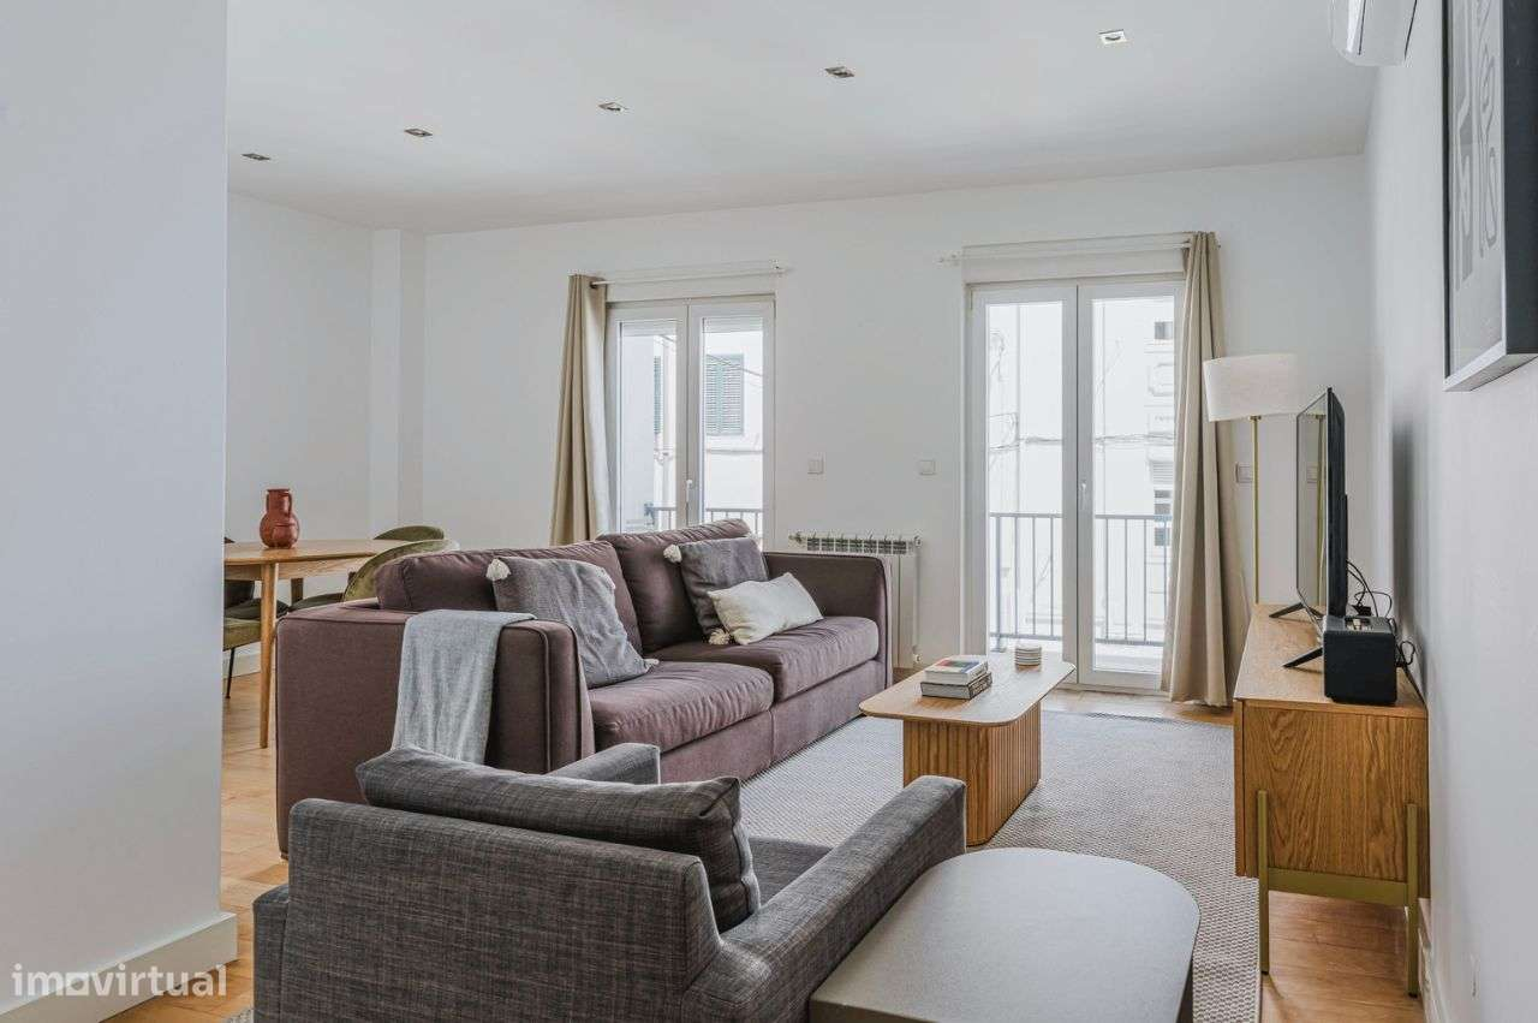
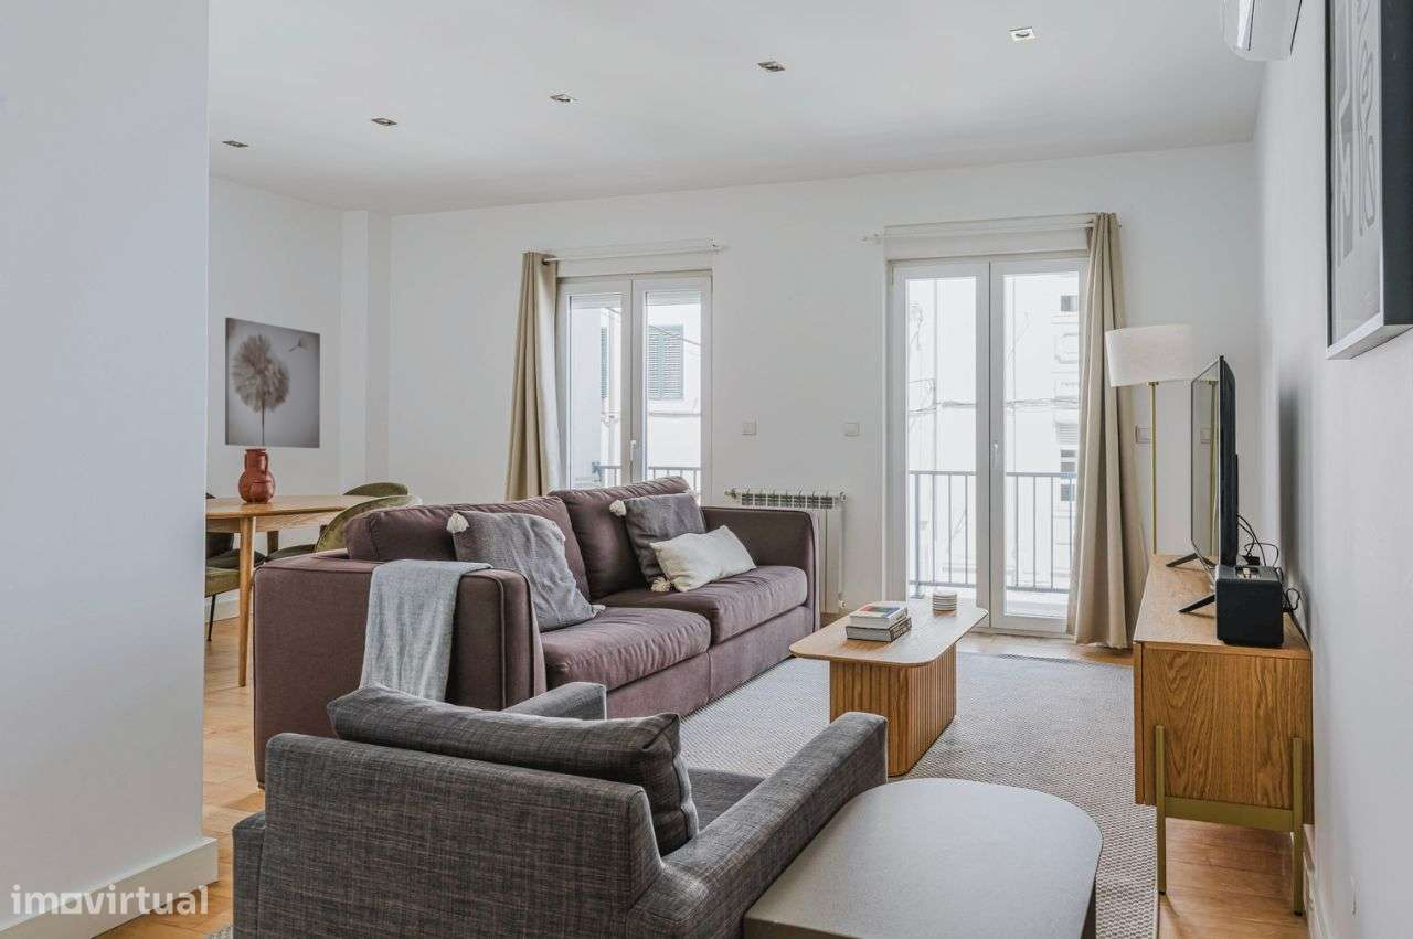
+ wall art (275, 386)
